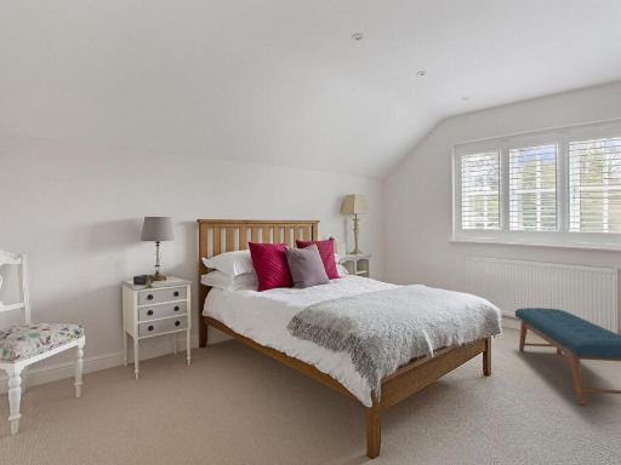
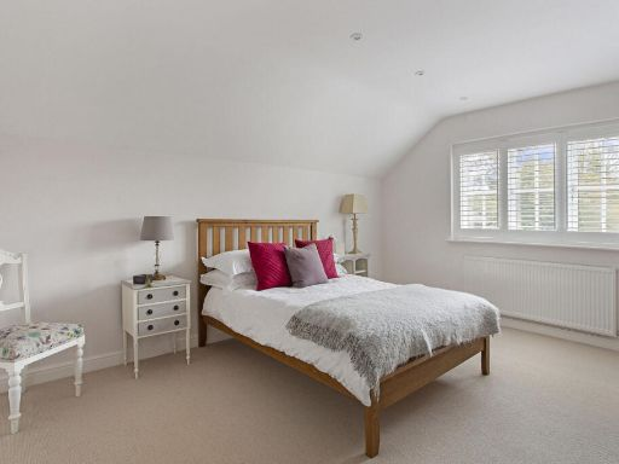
- bench (568, 348)
